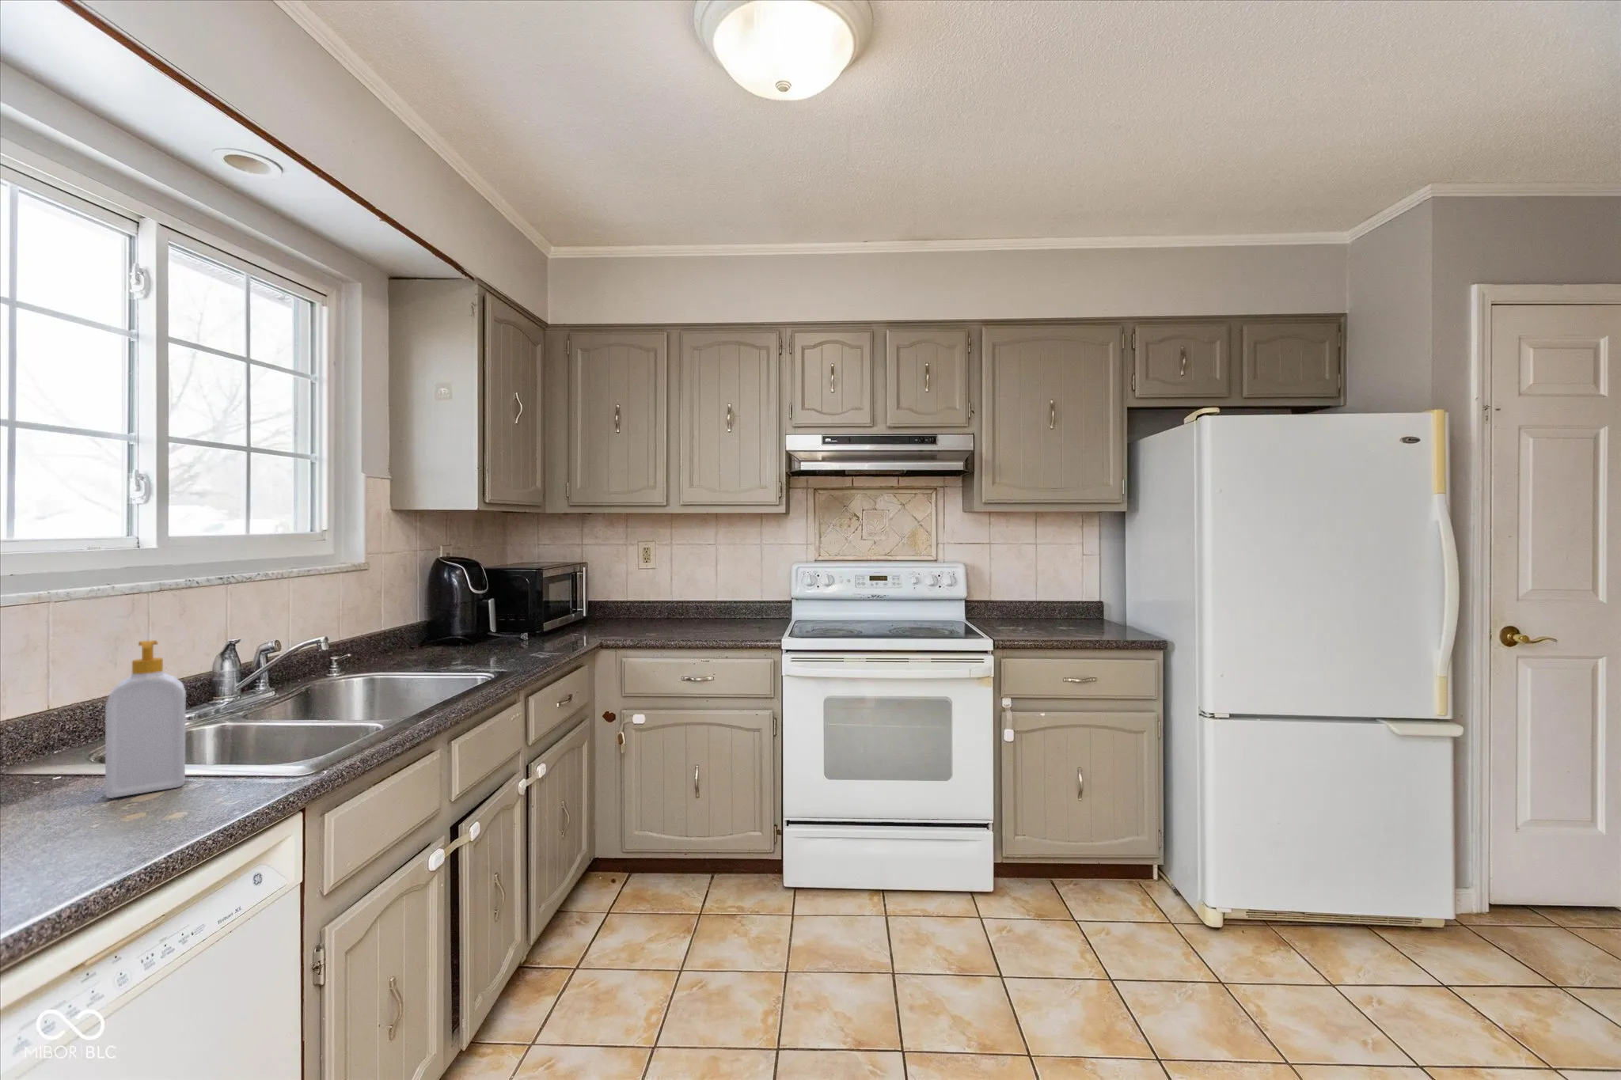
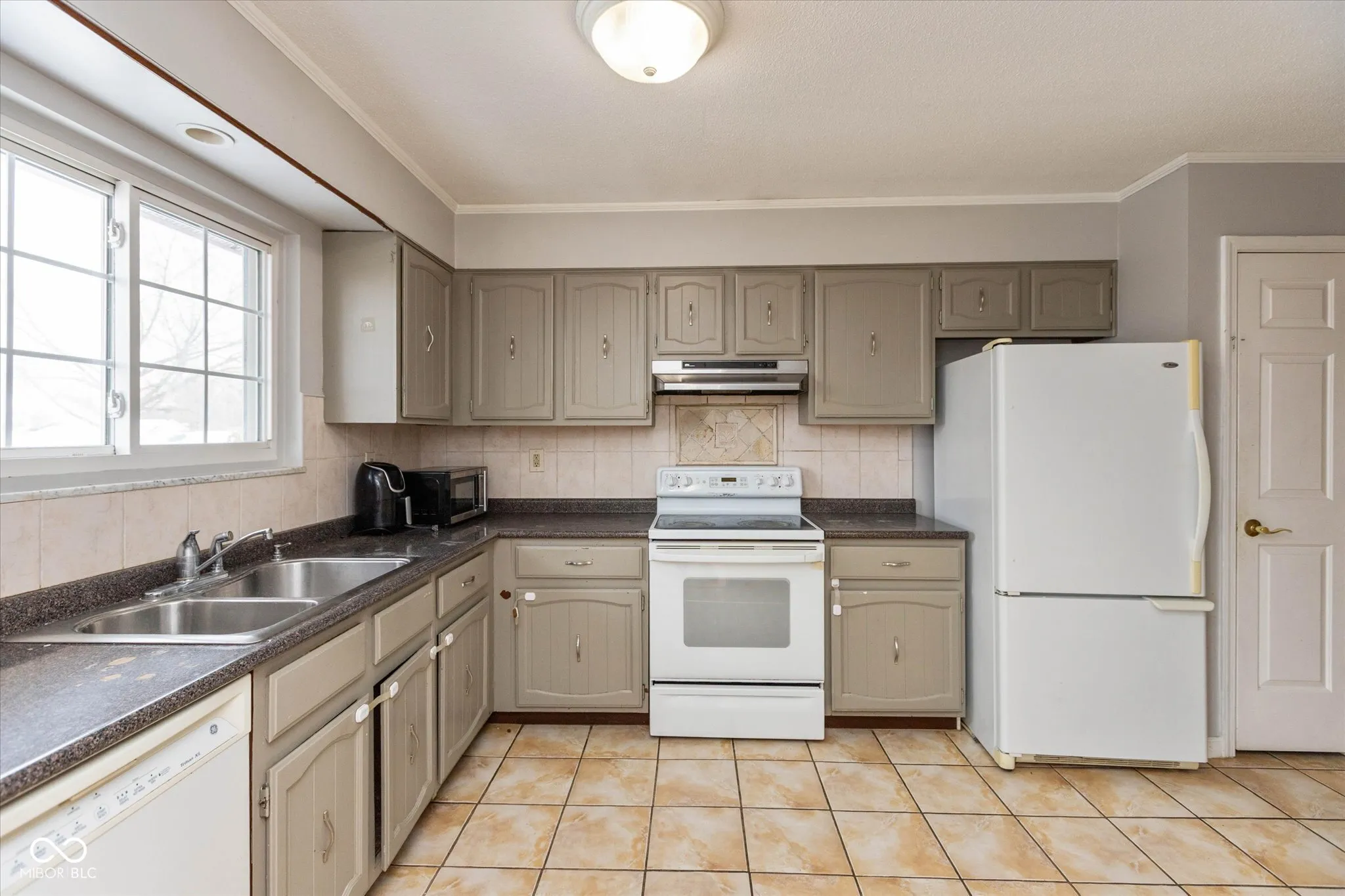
- soap bottle (146, 714)
